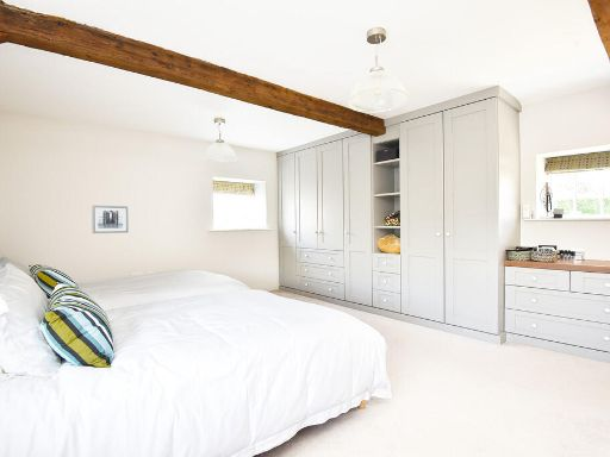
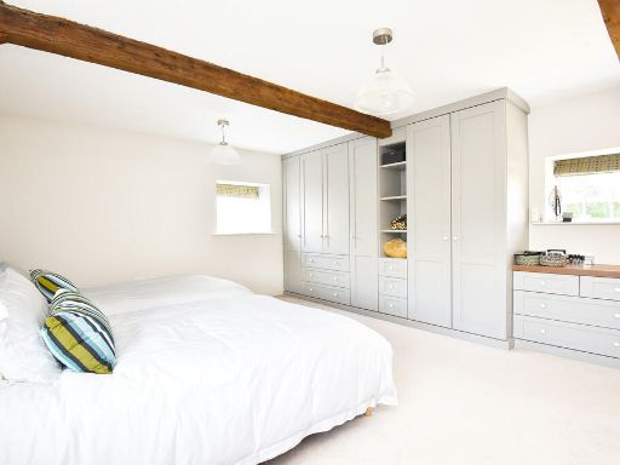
- wall art (110, 219)
